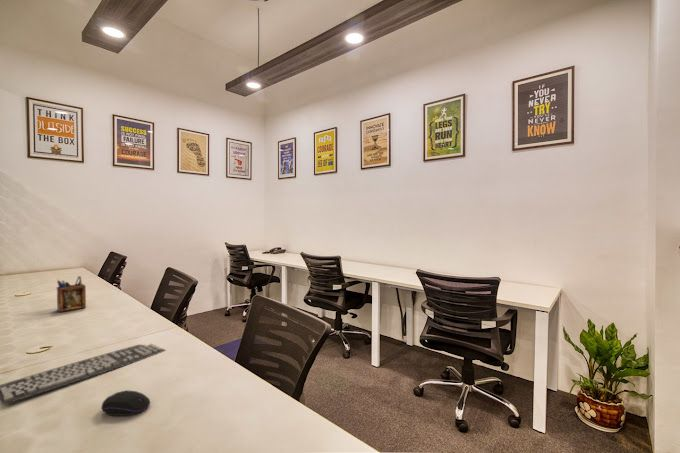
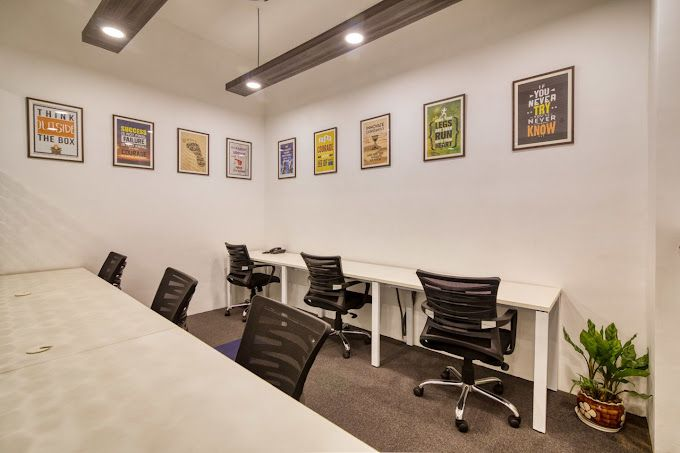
- desk organizer (71, 293)
- computer mouse (126, 401)
- keyboard (90, 366)
